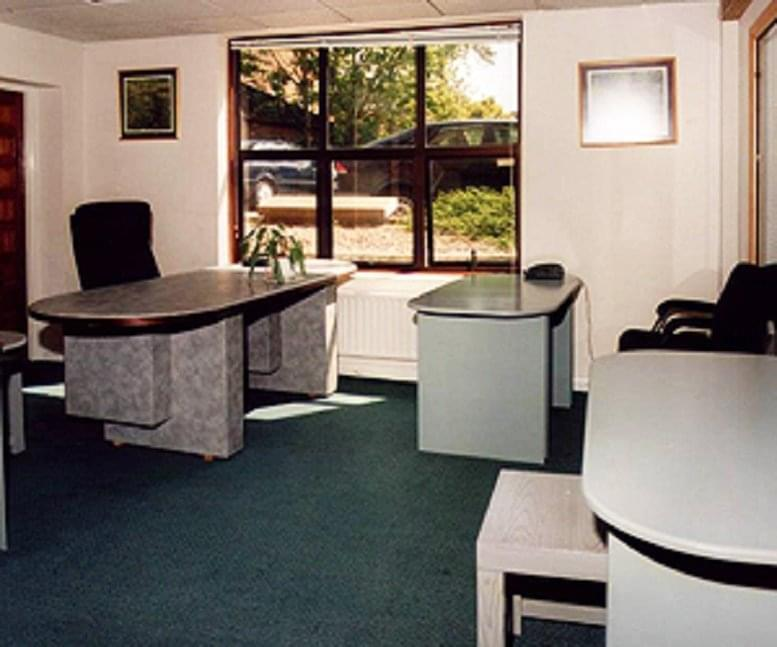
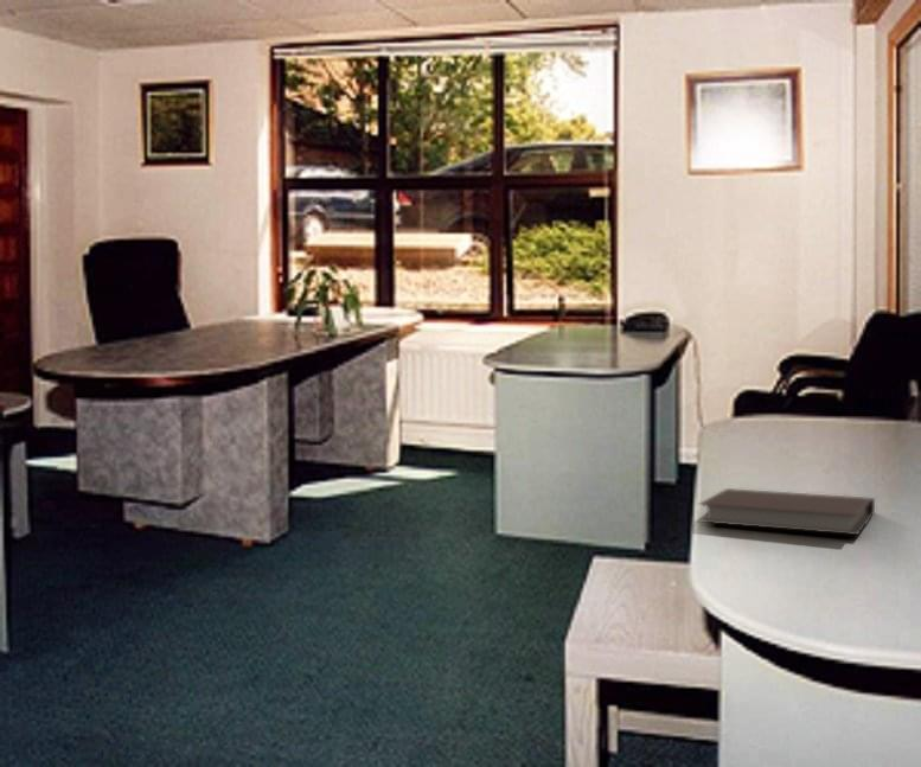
+ notebook (787, 509)
